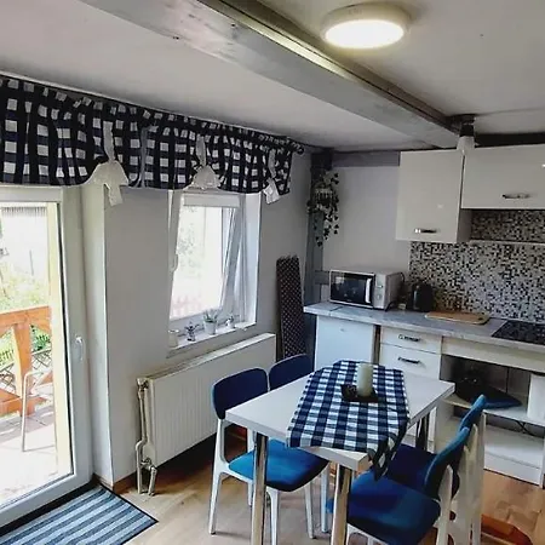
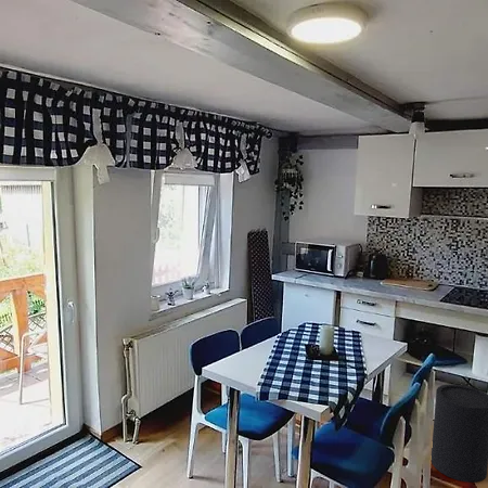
+ waste bin (461, 431)
